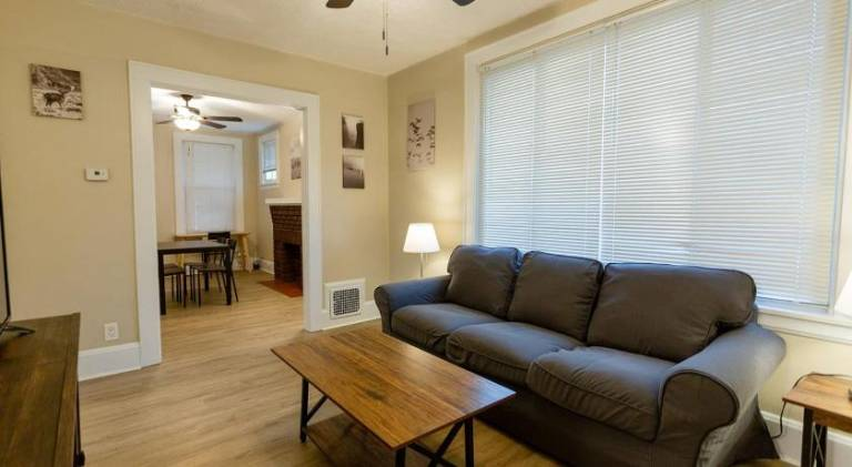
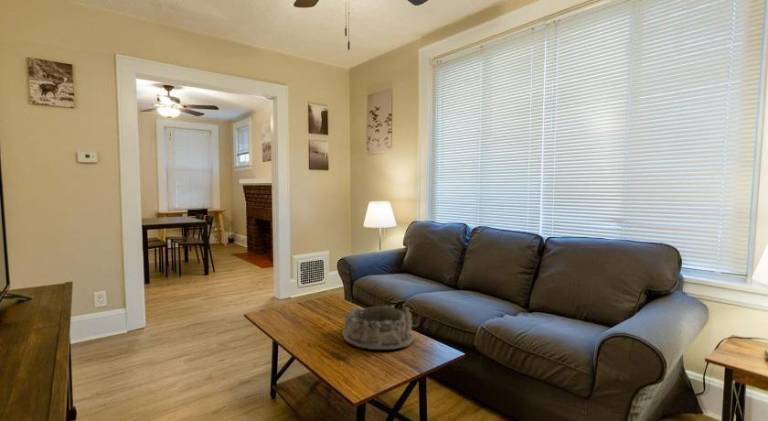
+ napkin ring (377, 323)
